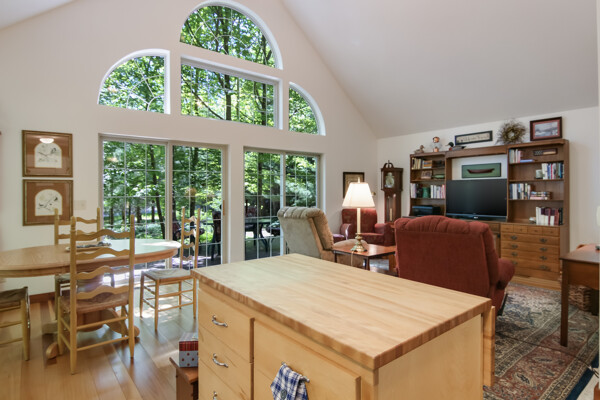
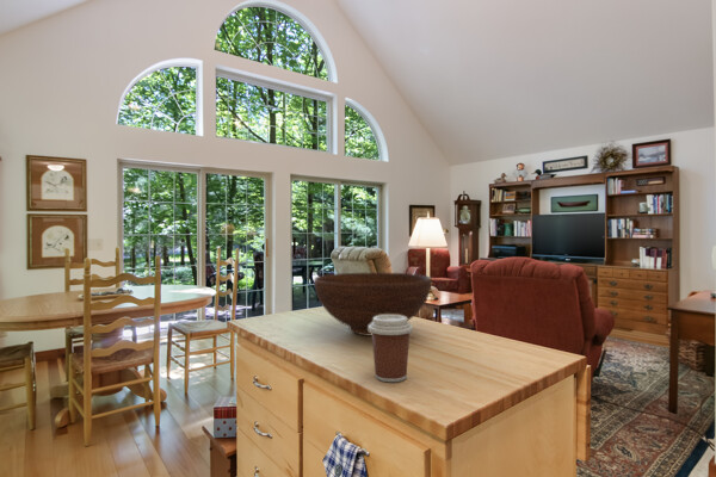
+ coffee cup (390, 347)
+ fruit bowl (372, 304)
